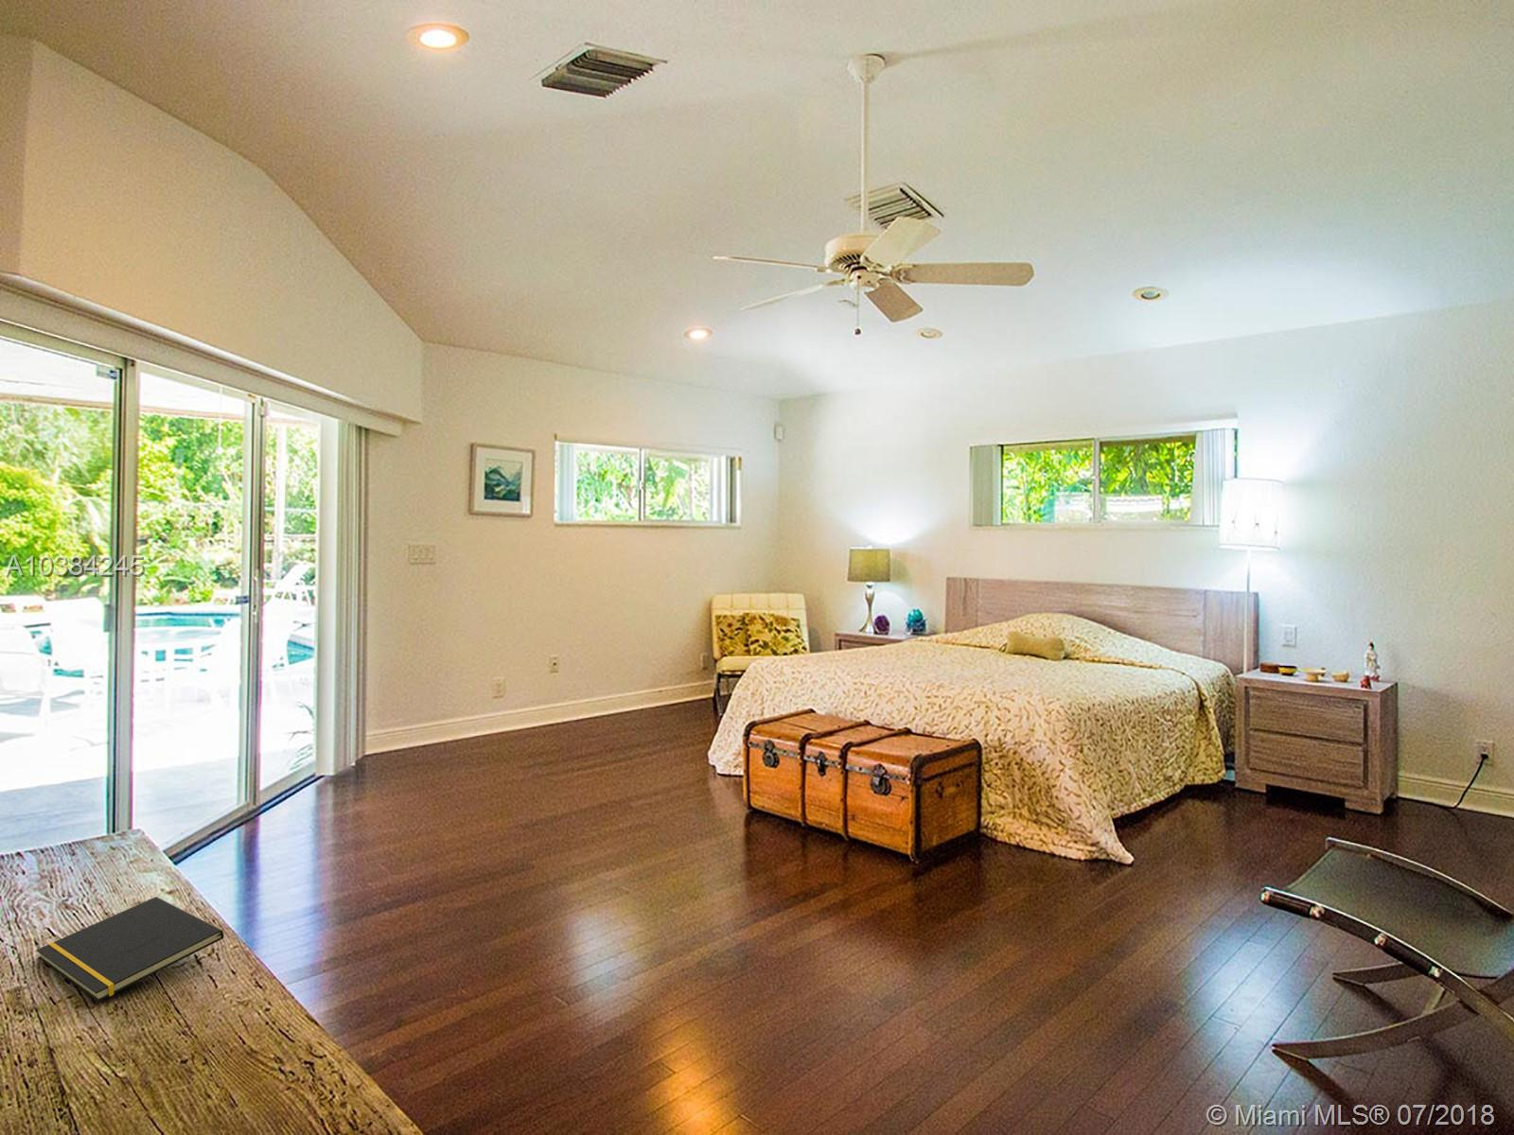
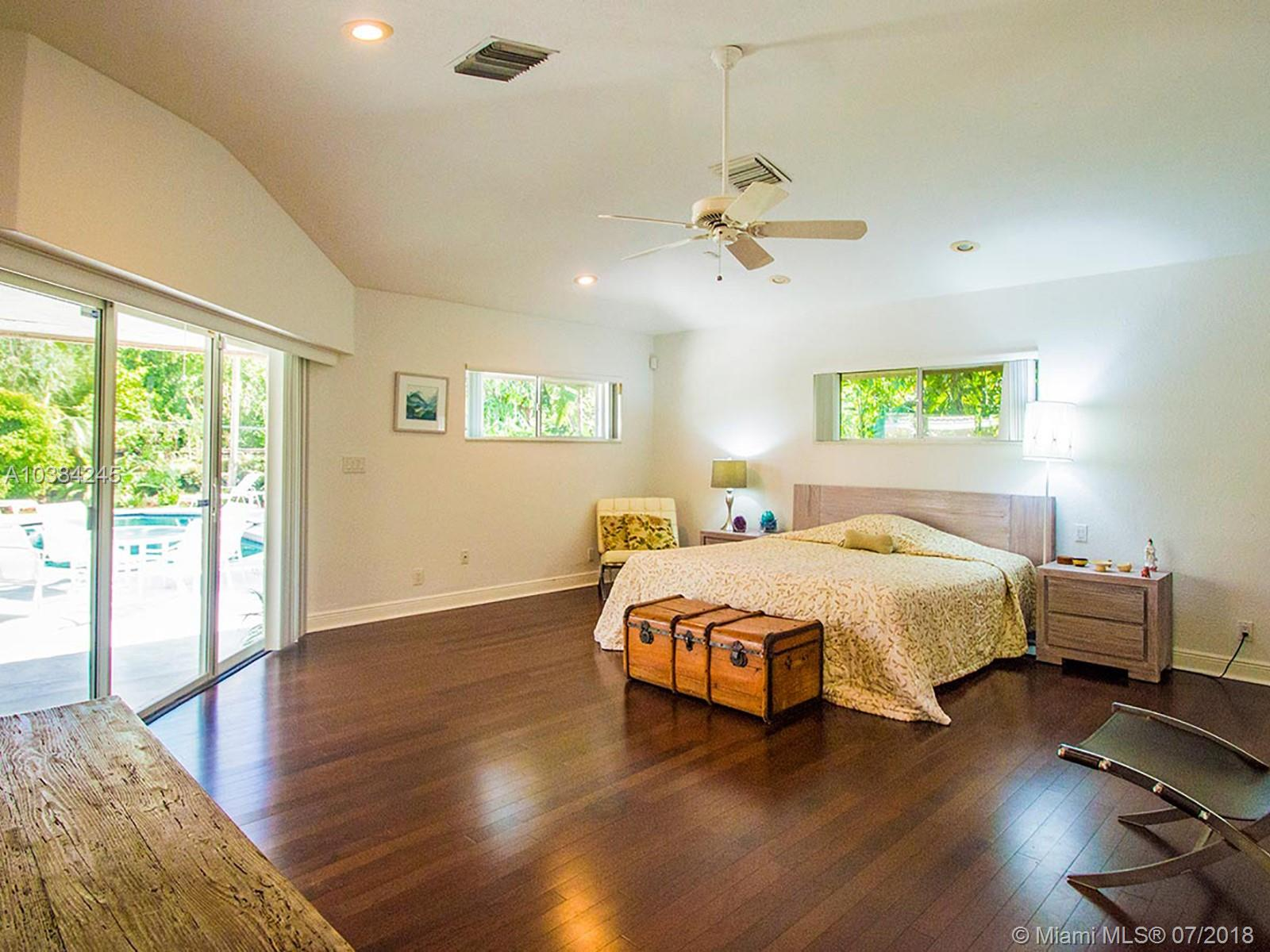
- notepad (130, 944)
